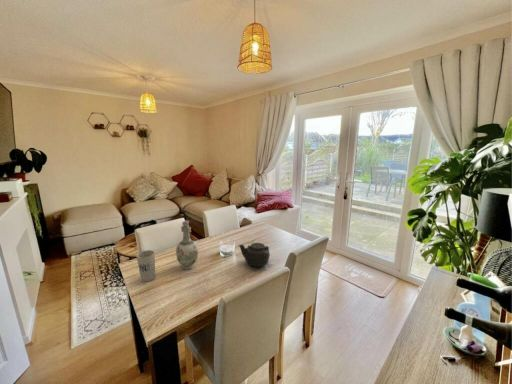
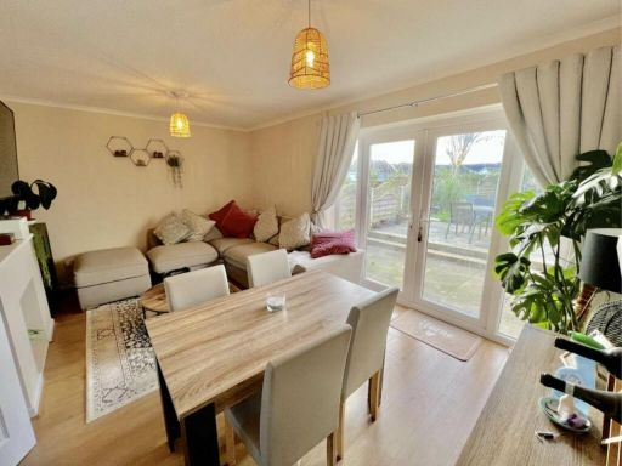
- cup (147, 266)
- teapot (254, 254)
- vase (186, 244)
